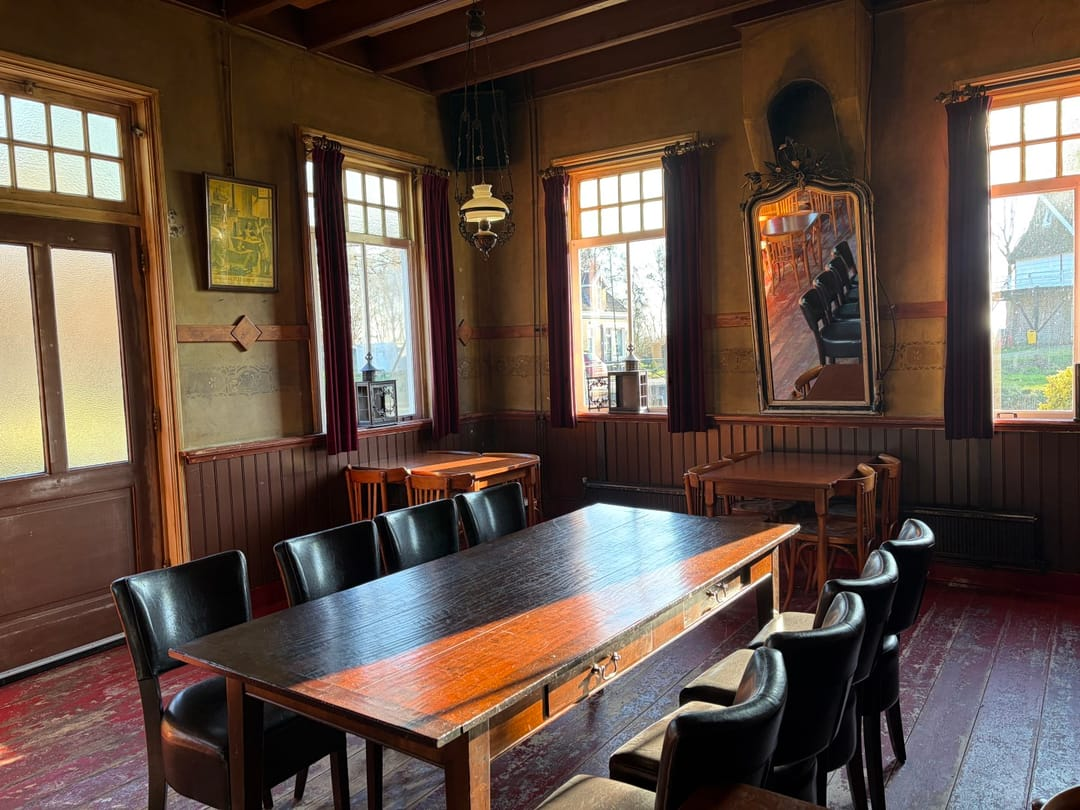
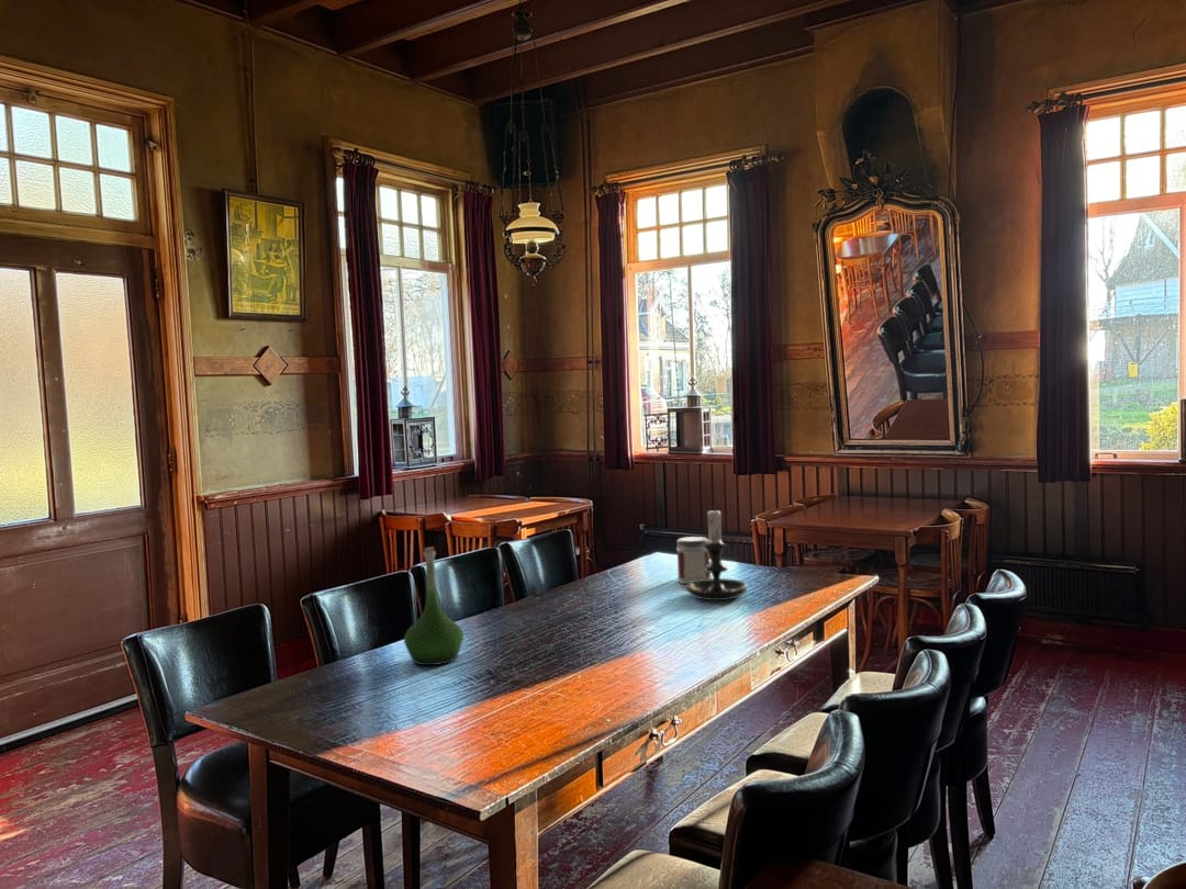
+ candle holder (713, 550)
+ jar (693, 559)
+ vase (432, 603)
